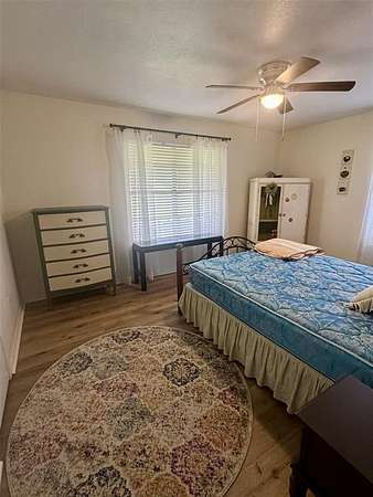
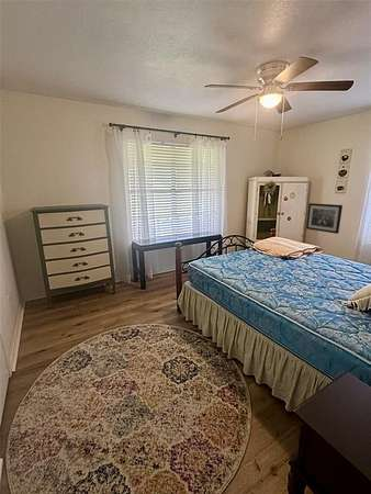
+ wall art (323, 217)
